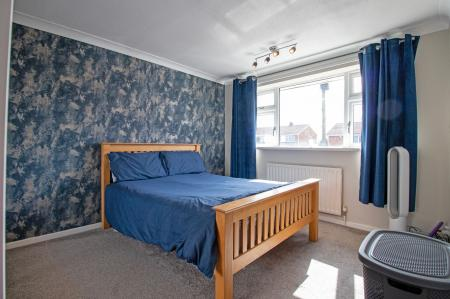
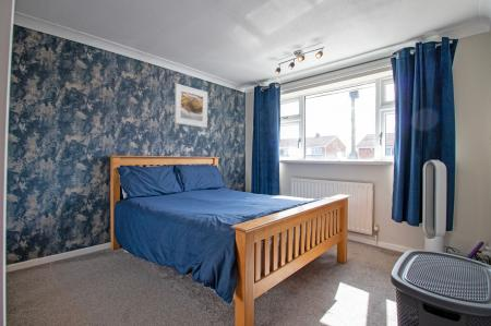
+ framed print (191, 107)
